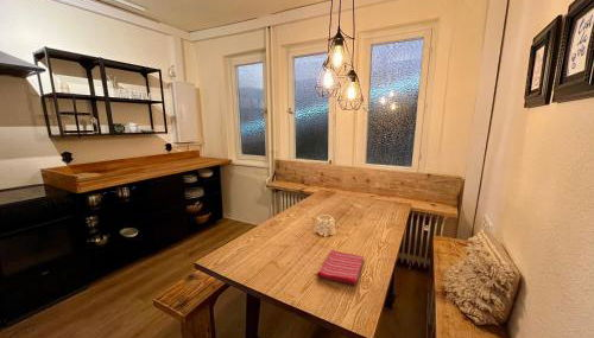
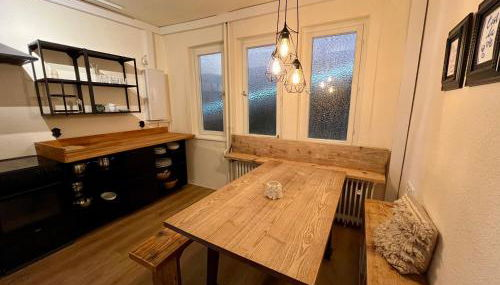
- dish towel (341, 264)
